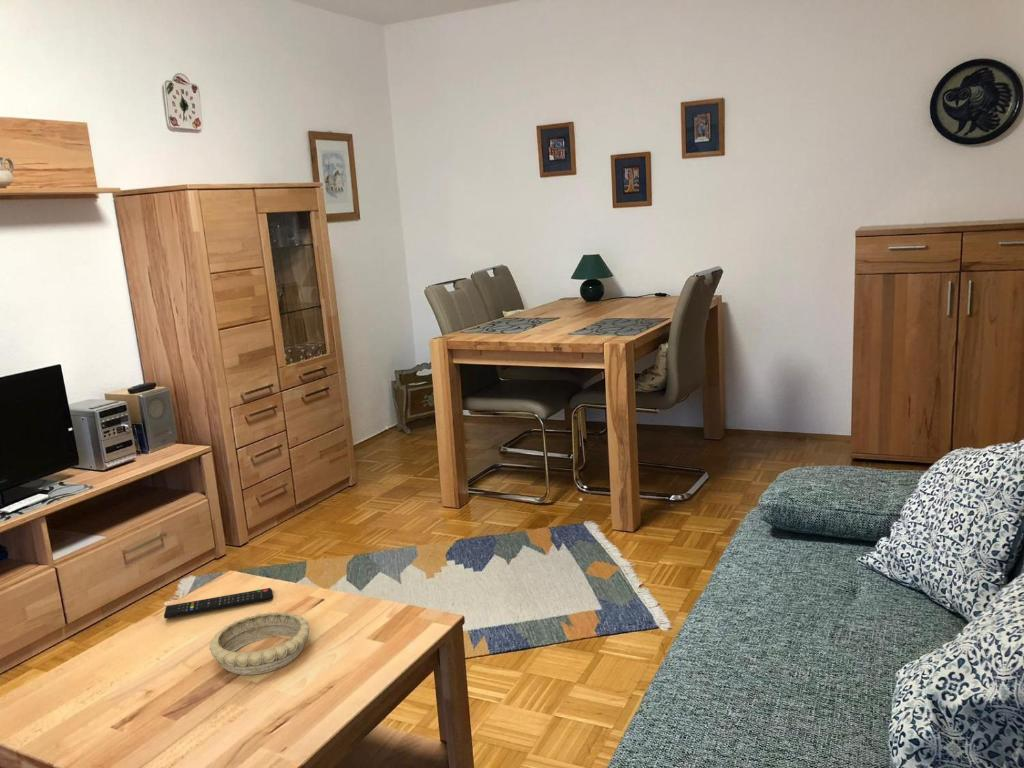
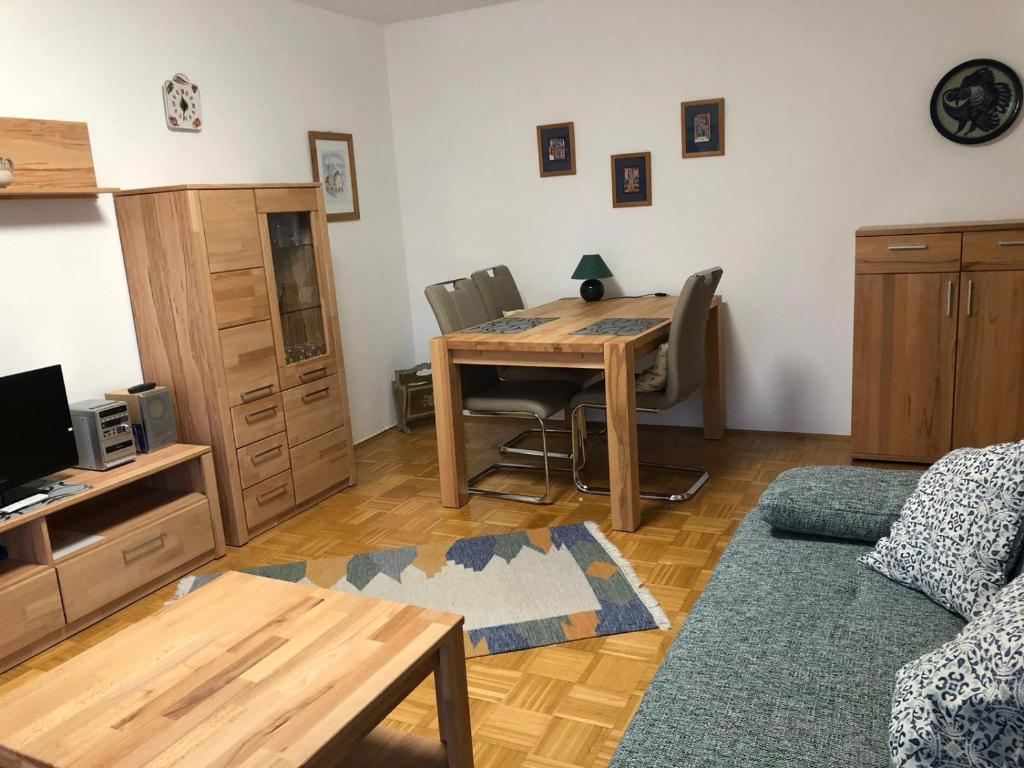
- decorative bowl (260, 639)
- remote control (220, 603)
